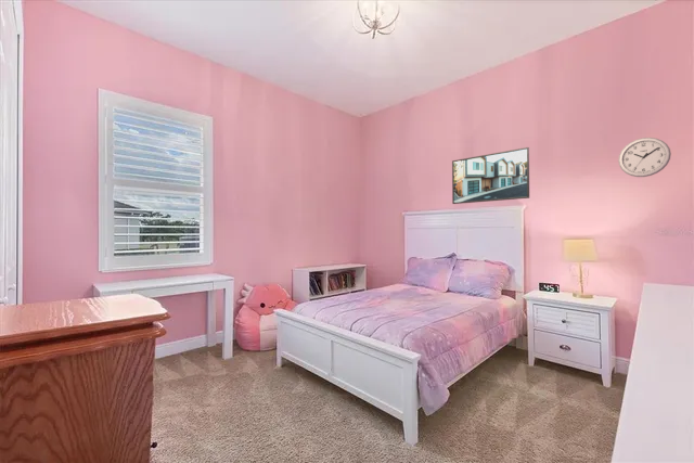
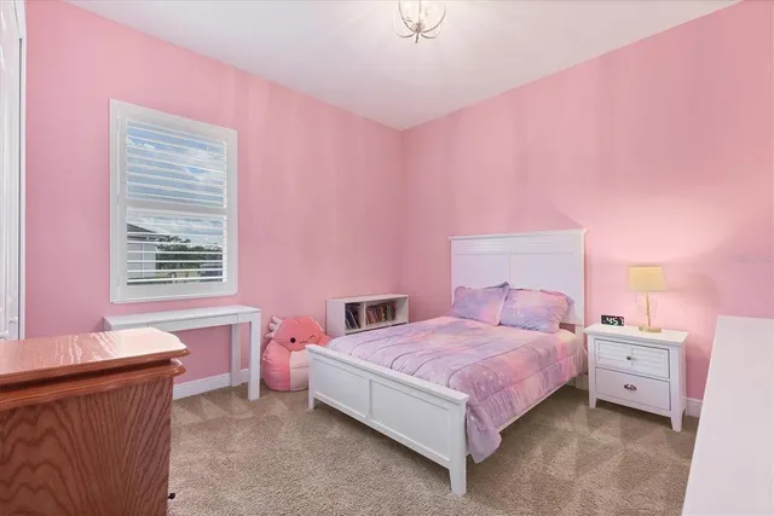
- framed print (487, 178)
- wall clock (643, 157)
